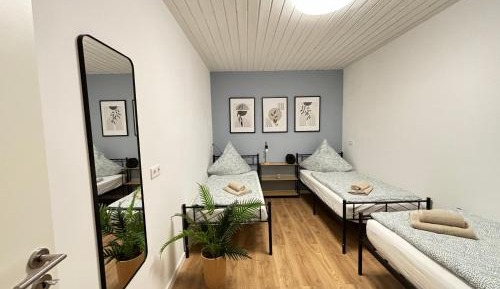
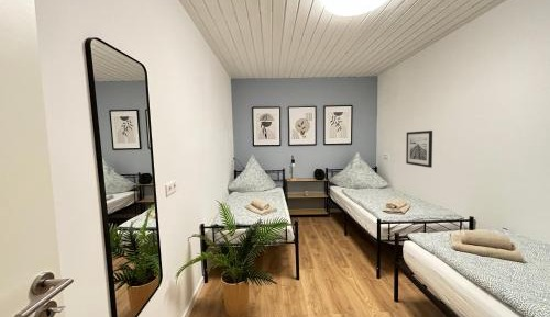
+ wall art (418, 148)
